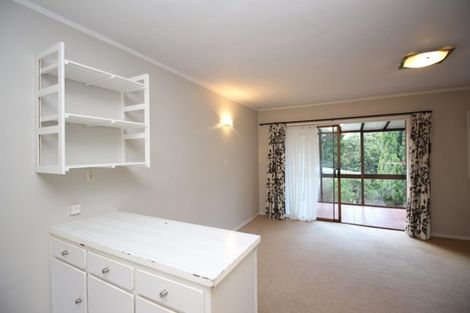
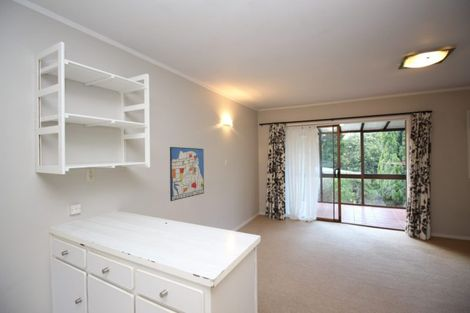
+ wall art (188, 172)
